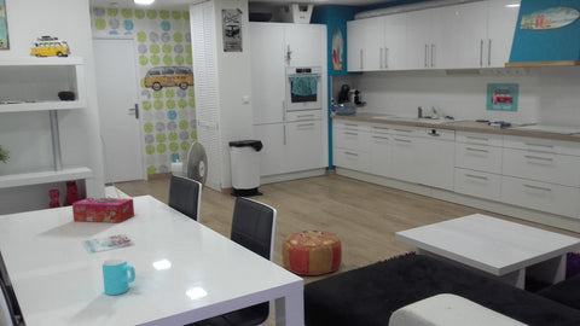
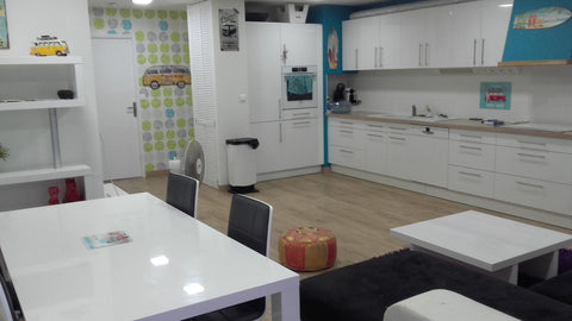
- tissue box (103, 209)
- cup (117, 276)
